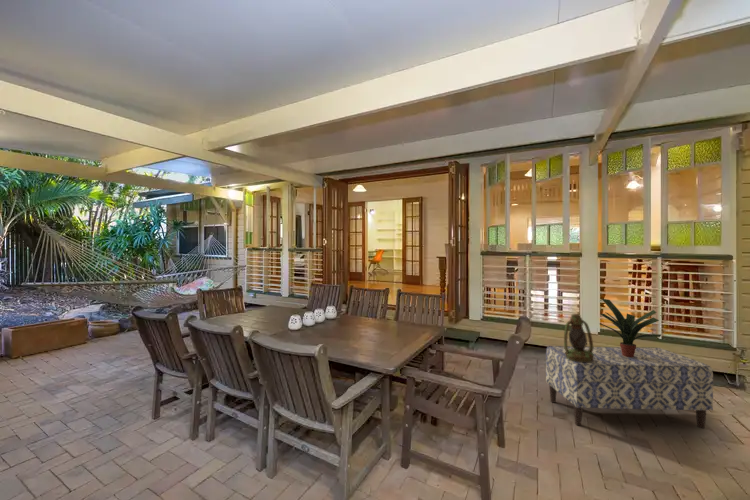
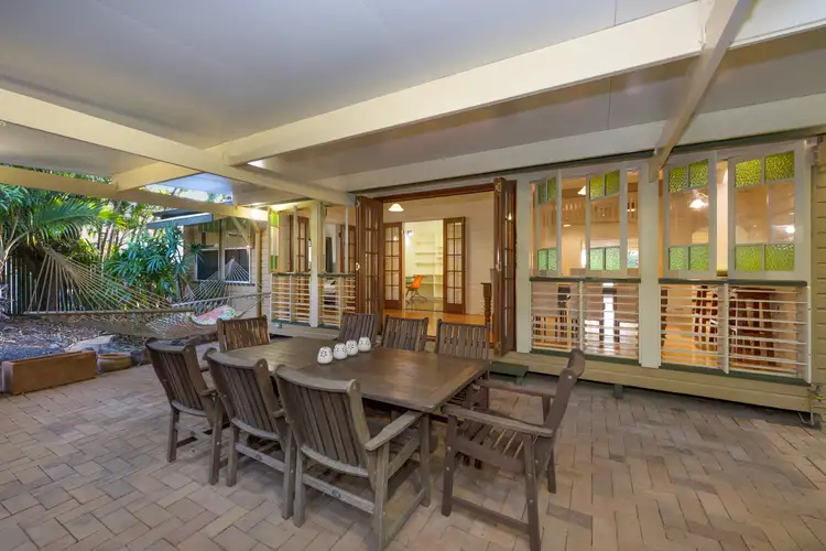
- bench (621, 384)
- potted plant (626, 328)
- lantern (579, 336)
